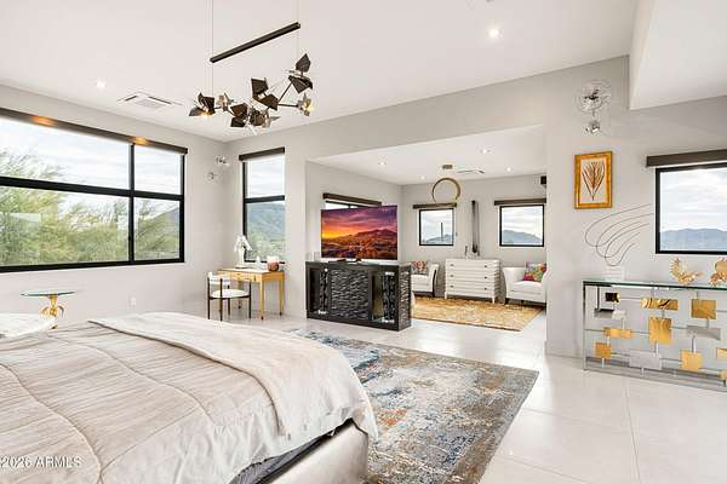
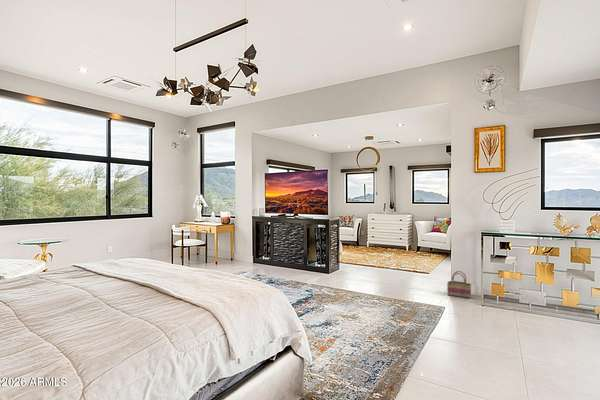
+ basket (459, 283)
